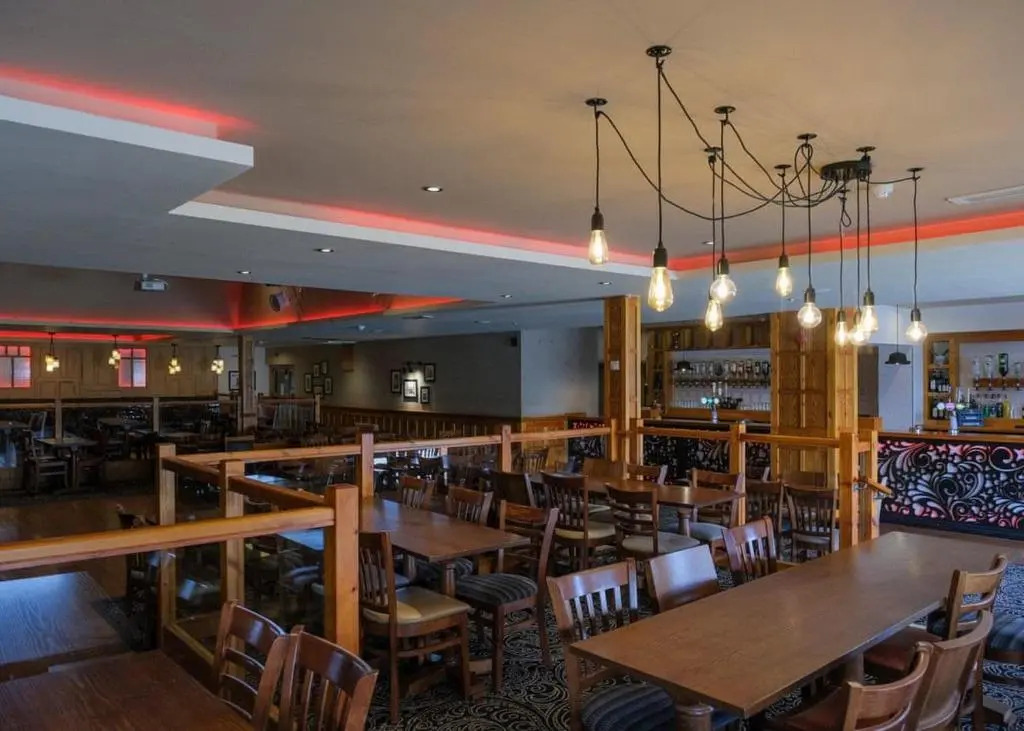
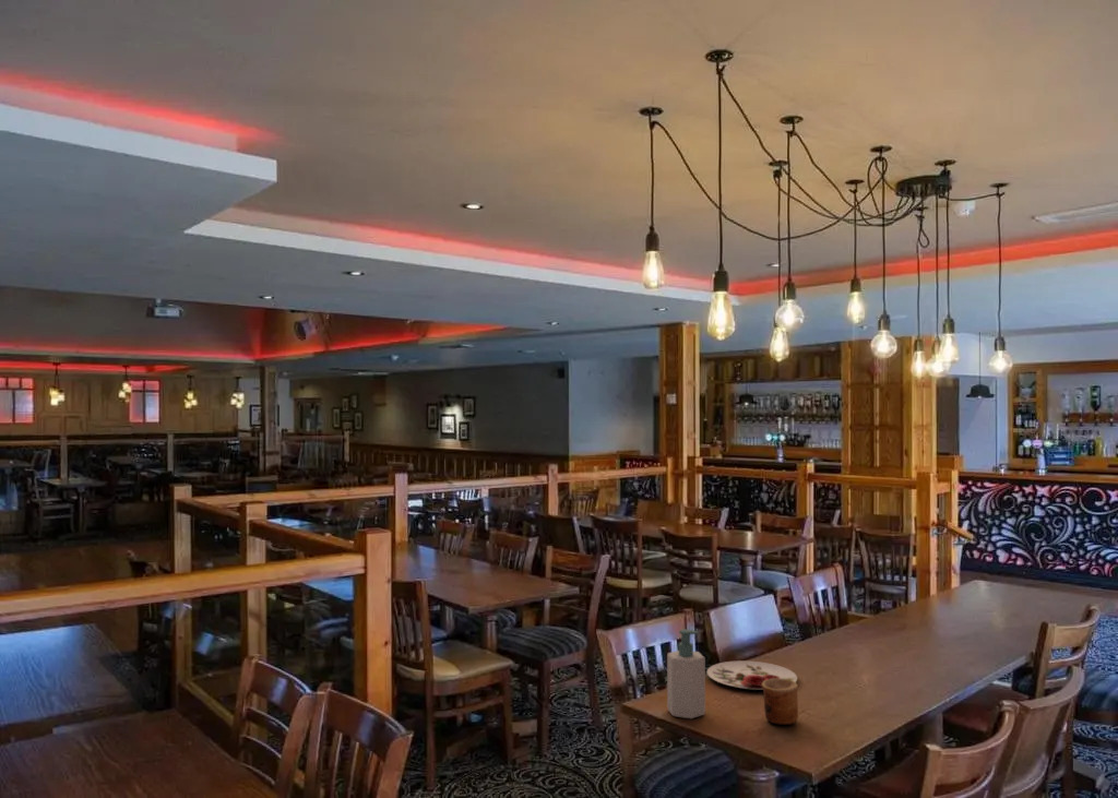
+ soap bottle (686, 671)
+ plate (751, 674)
+ cup (780, 702)
